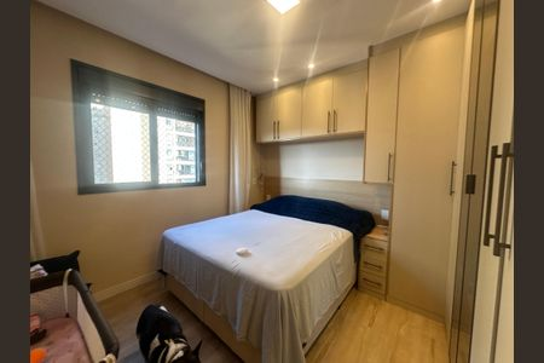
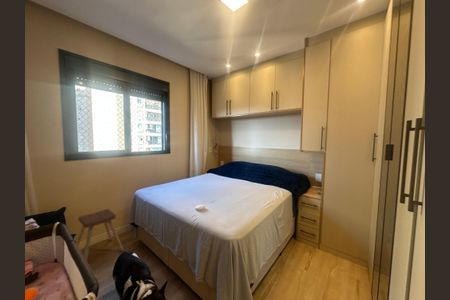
+ music stool (91, 234)
